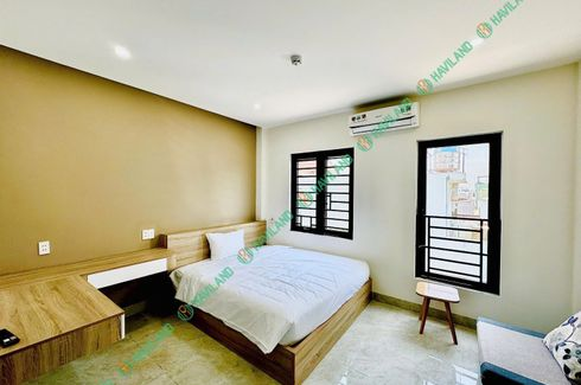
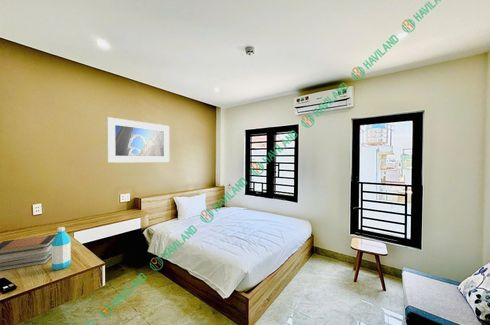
+ water bottle (61, 247)
+ book stack (26, 252)
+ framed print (141, 142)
